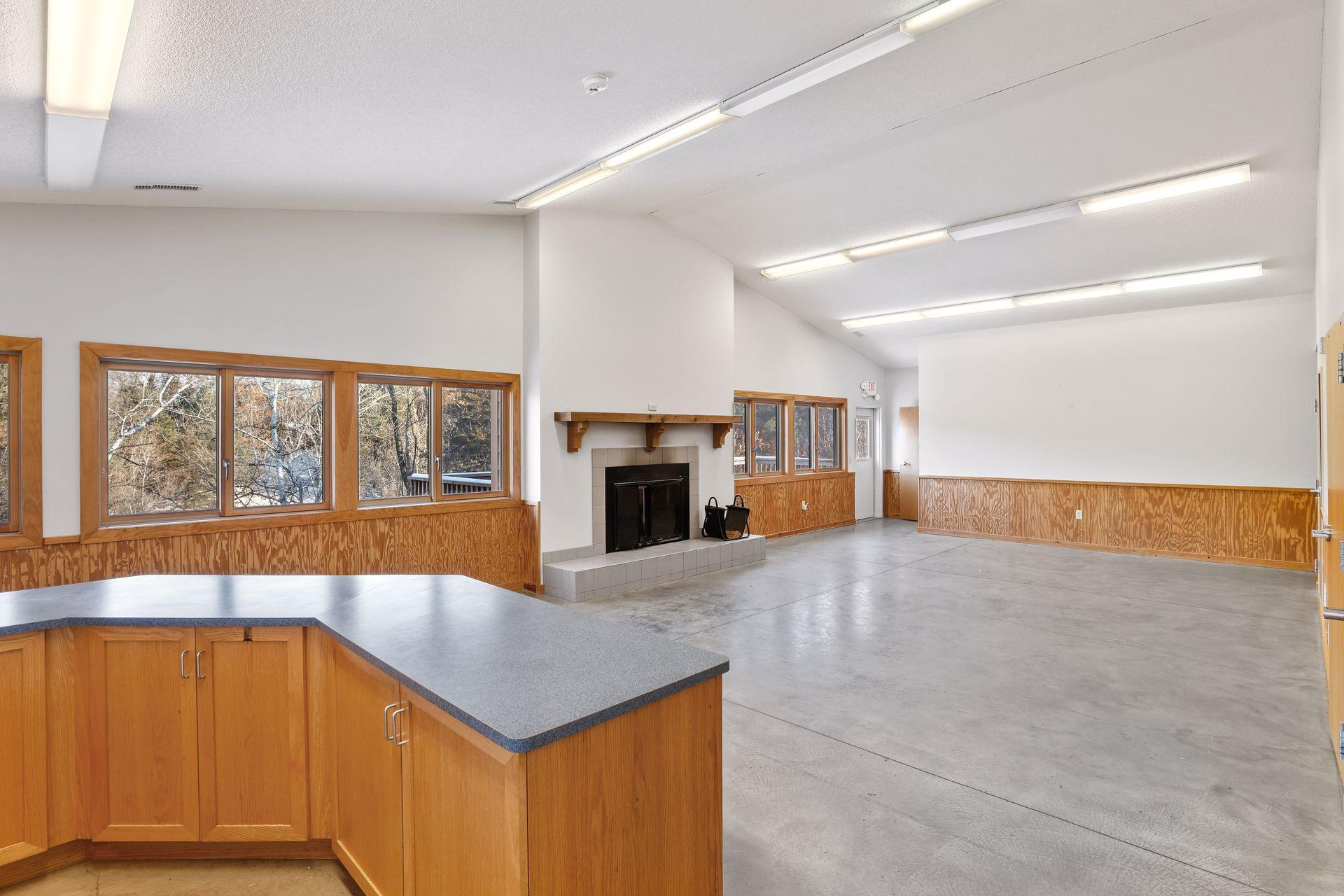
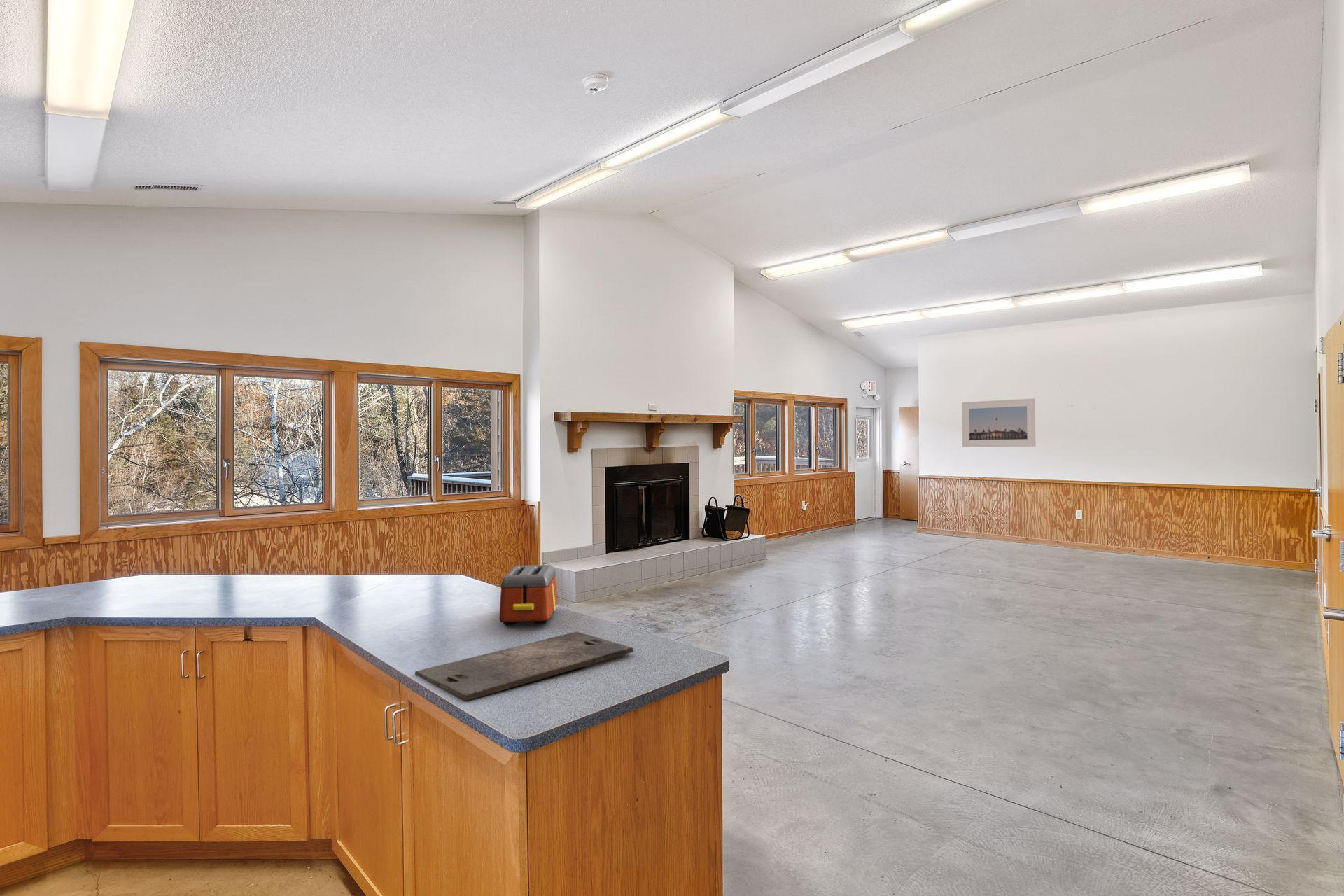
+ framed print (997, 424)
+ toaster (529, 594)
+ cutting board (529, 661)
